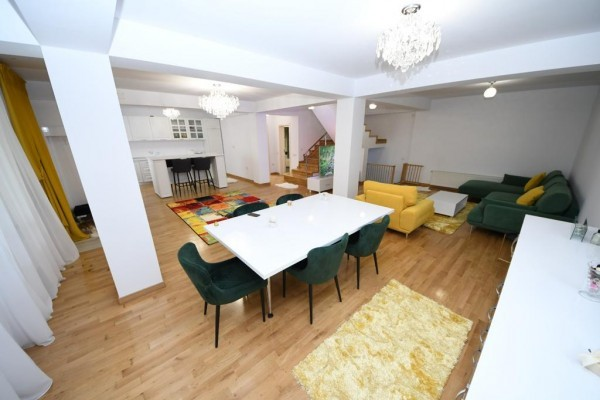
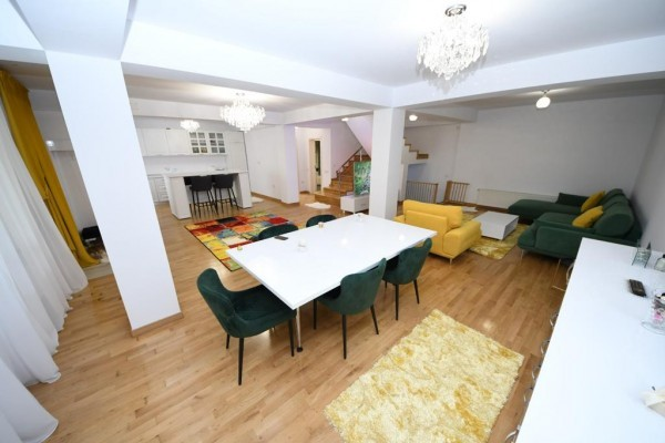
+ remote control (636, 287)
